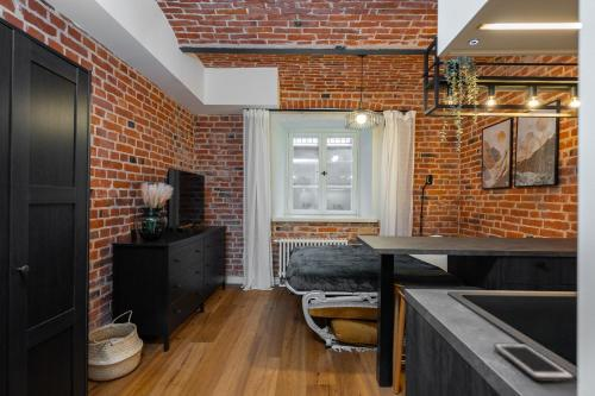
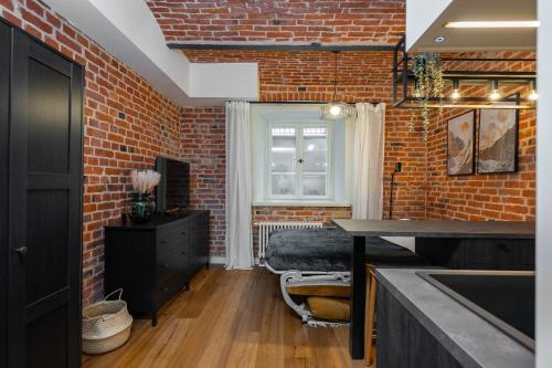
- cell phone (530, 360)
